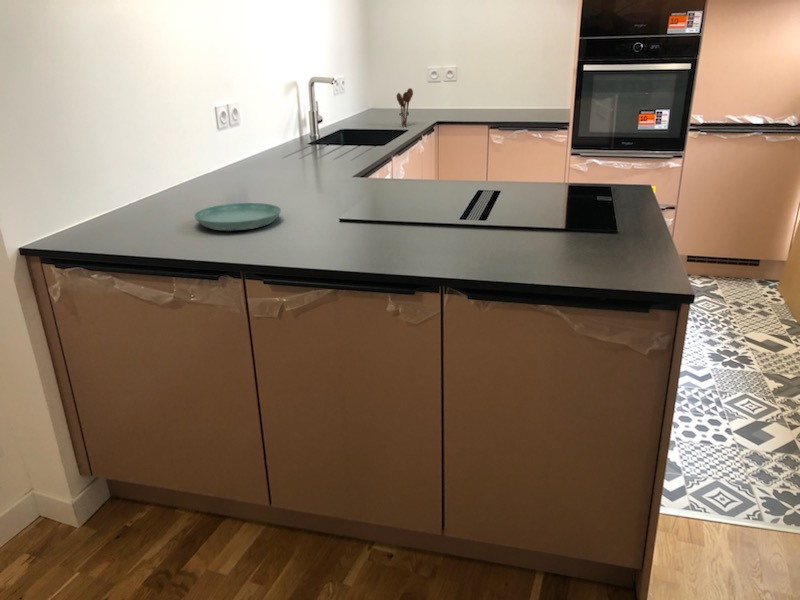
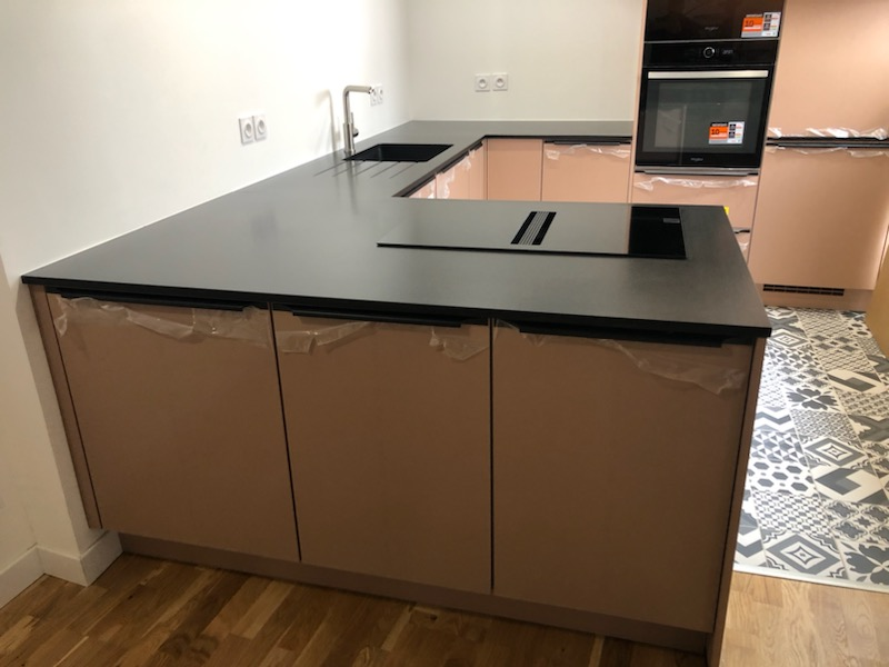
- saucer (238, 216)
- utensil holder (405, 107)
